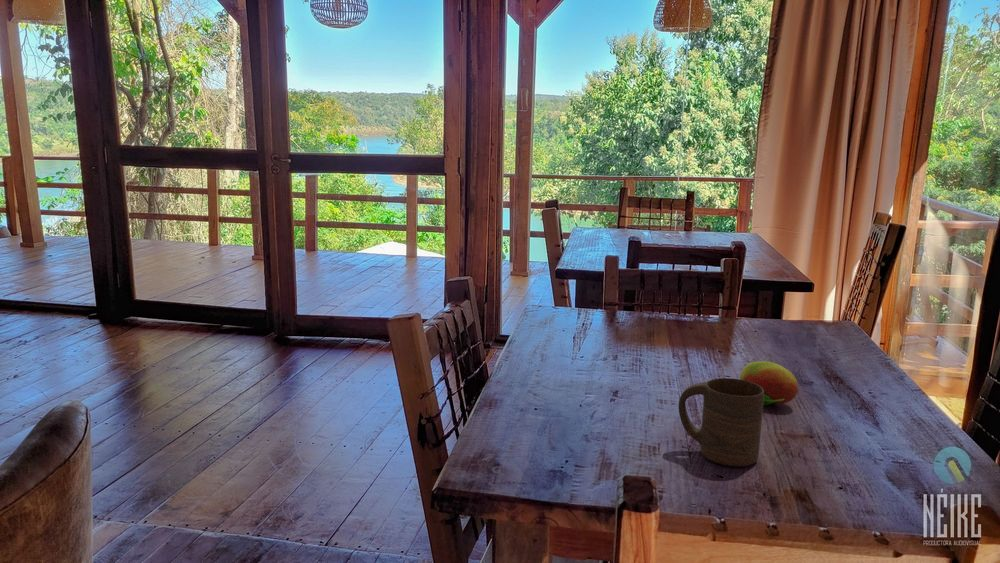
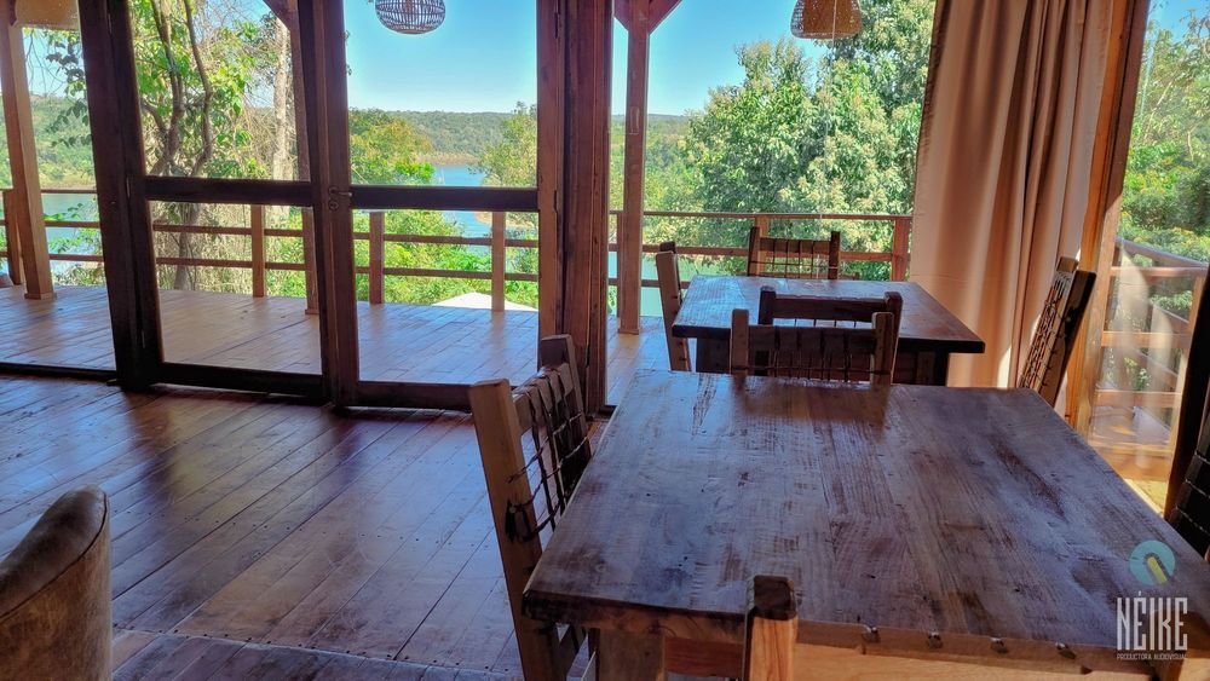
- cup (722, 421)
- fruit (768, 382)
